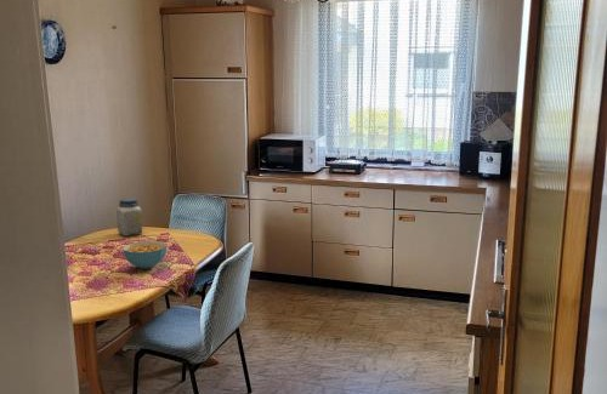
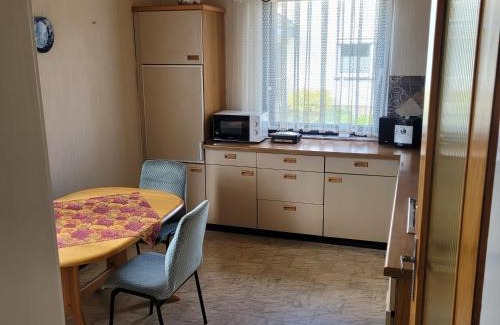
- cereal bowl (144, 256)
- jar (129, 216)
